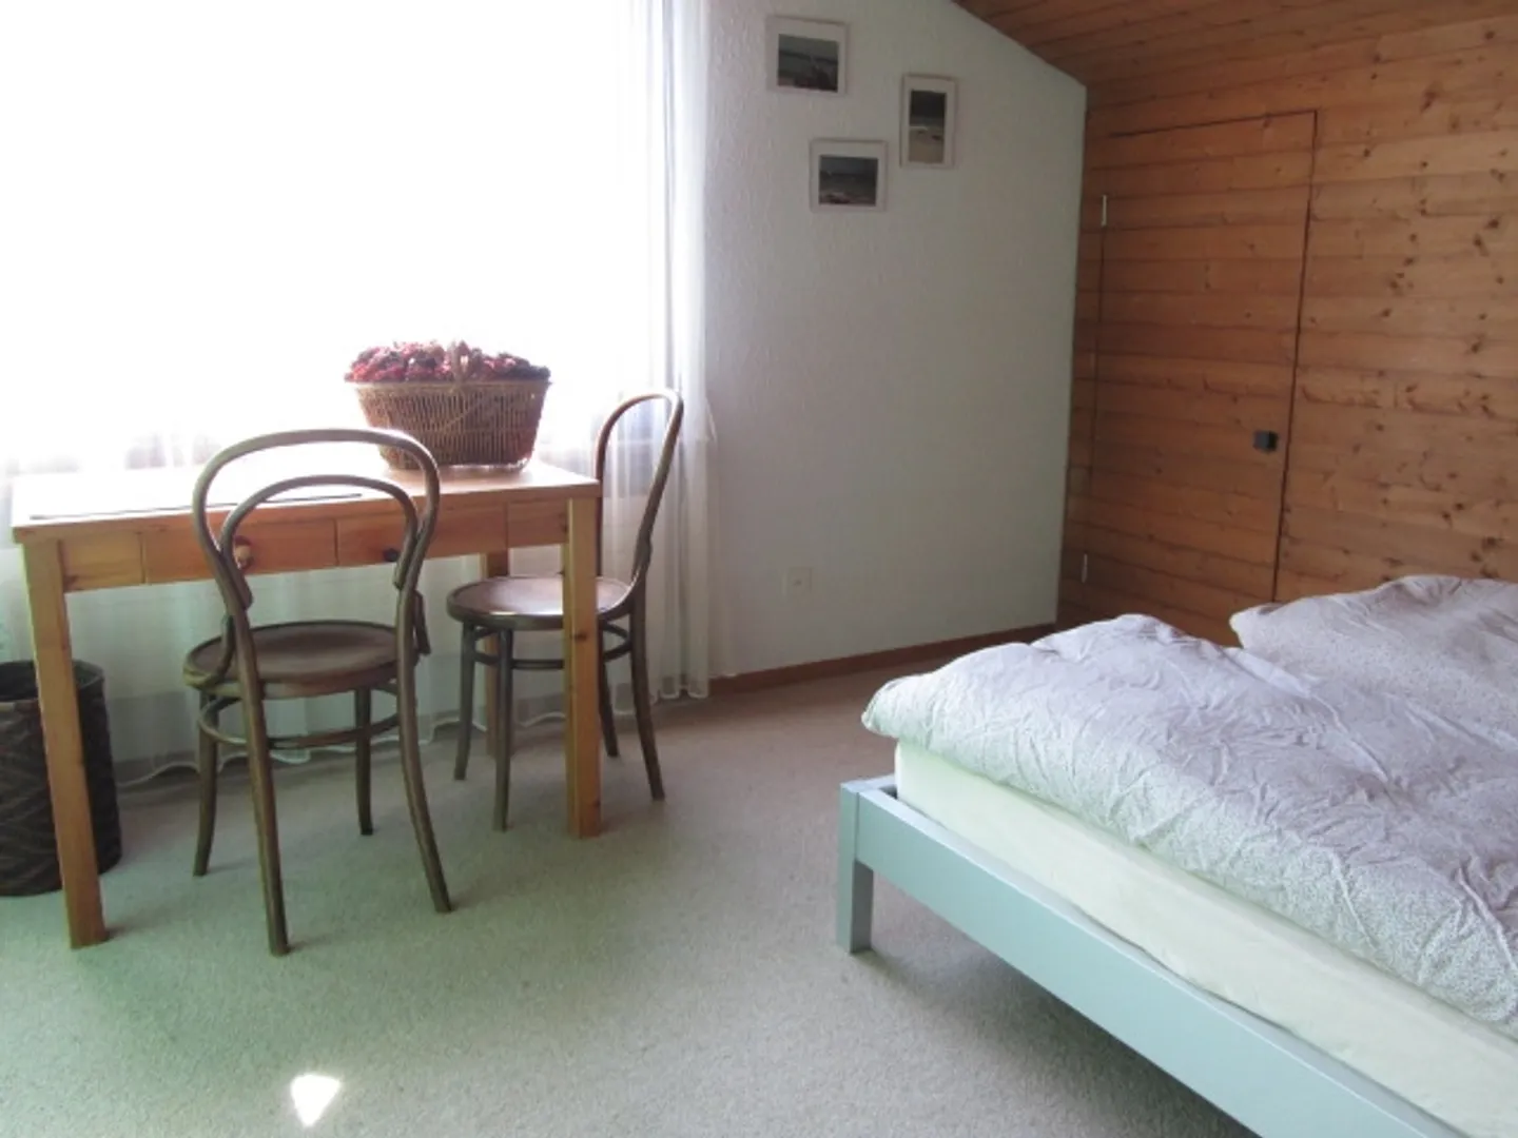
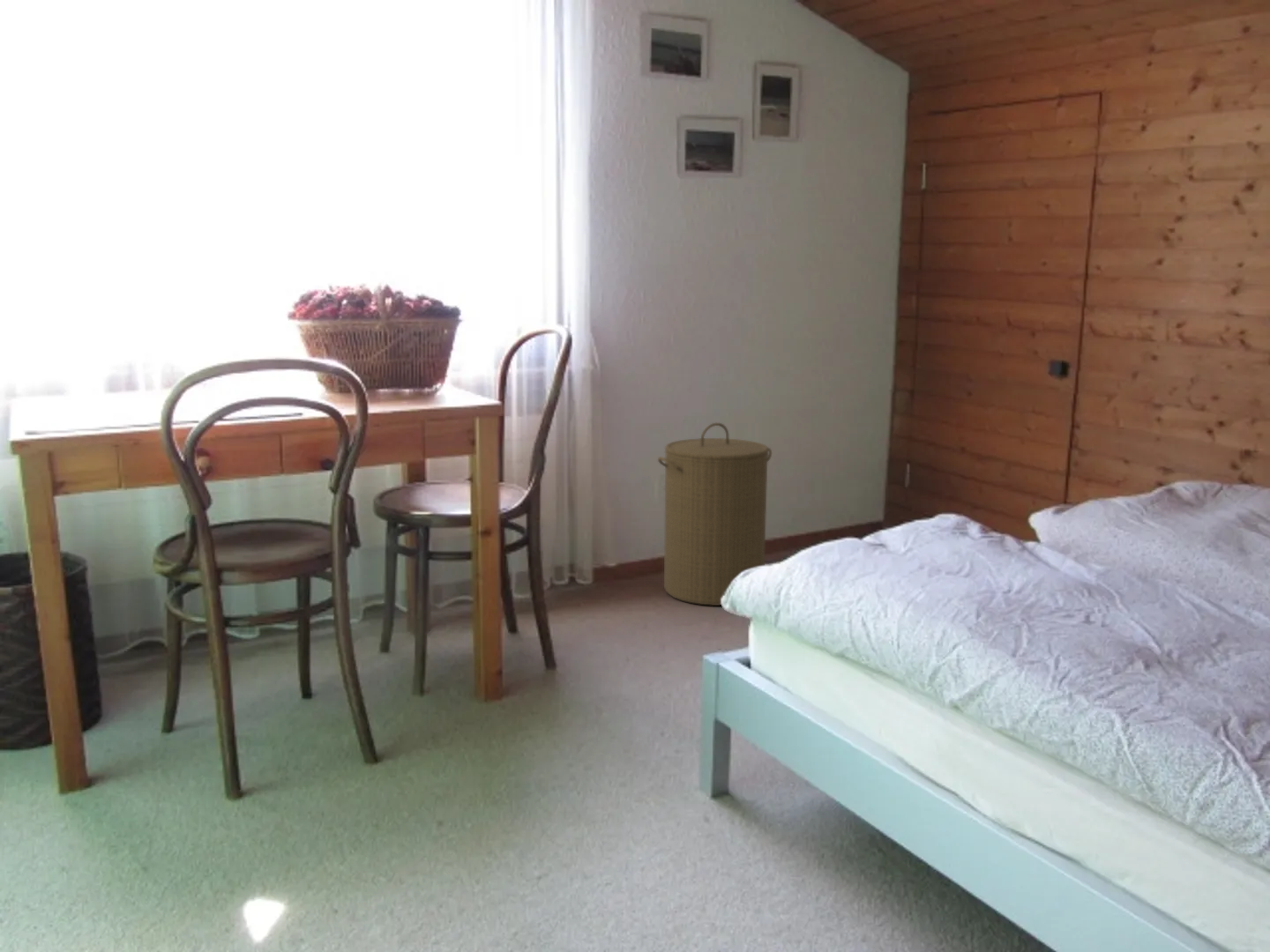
+ laundry hamper (715, 508)
